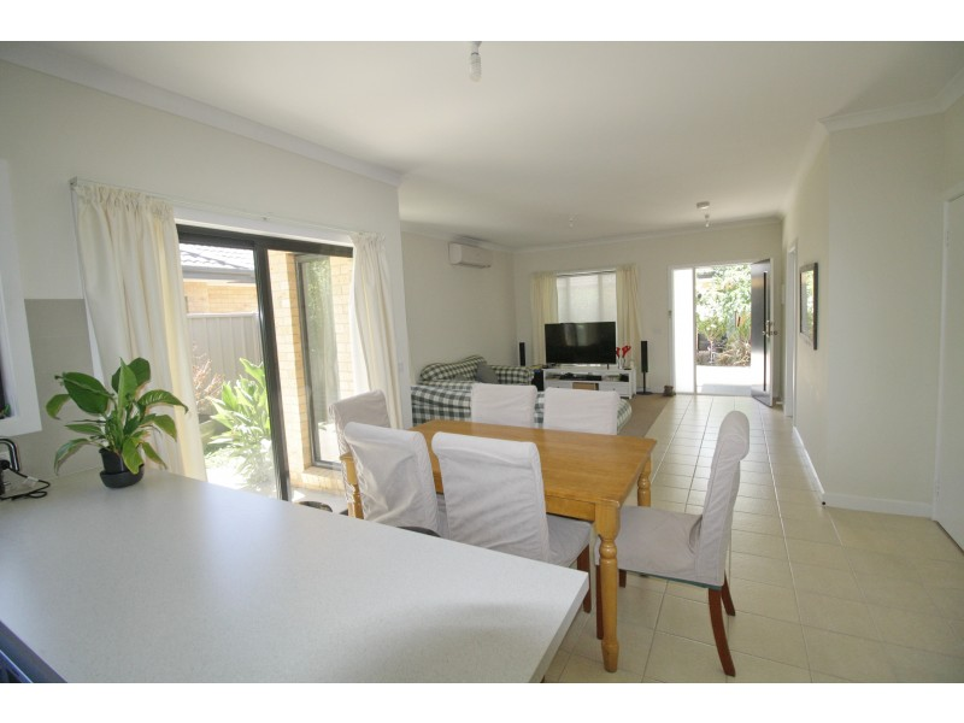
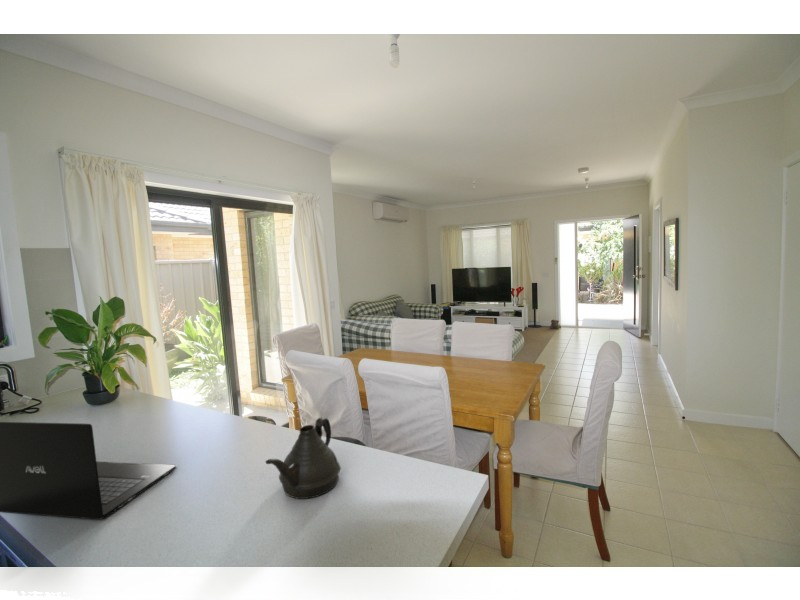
+ teapot (301, 461)
+ laptop (82, 447)
